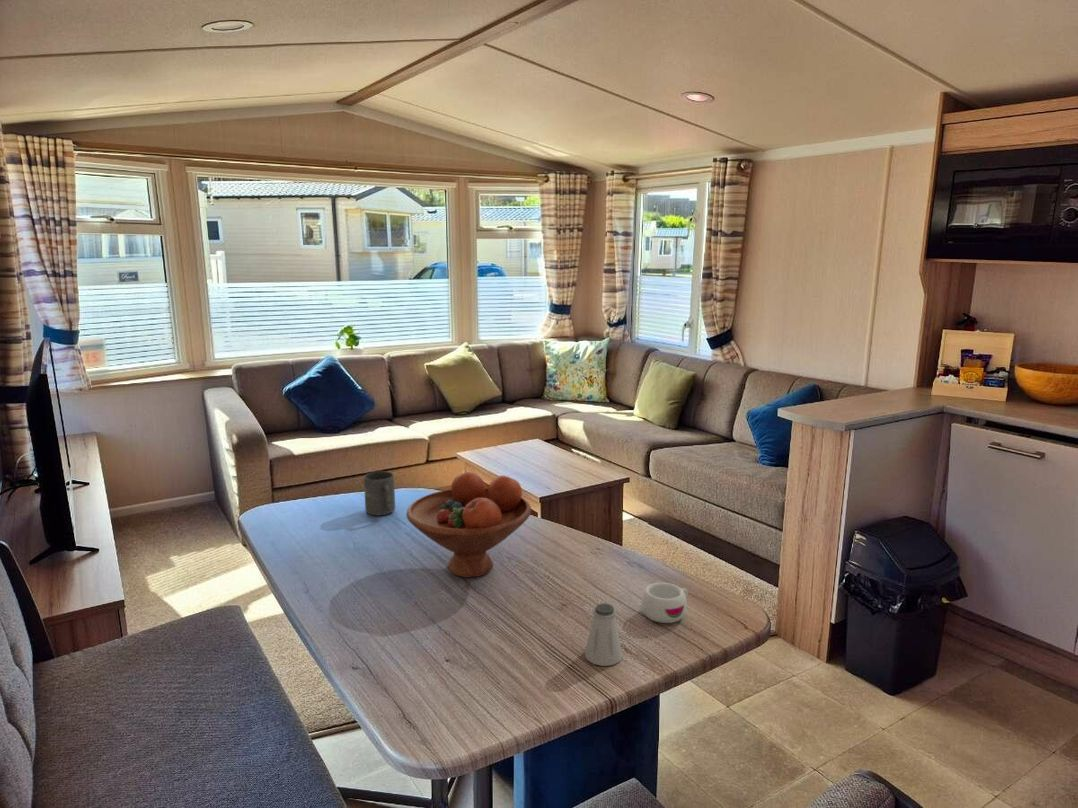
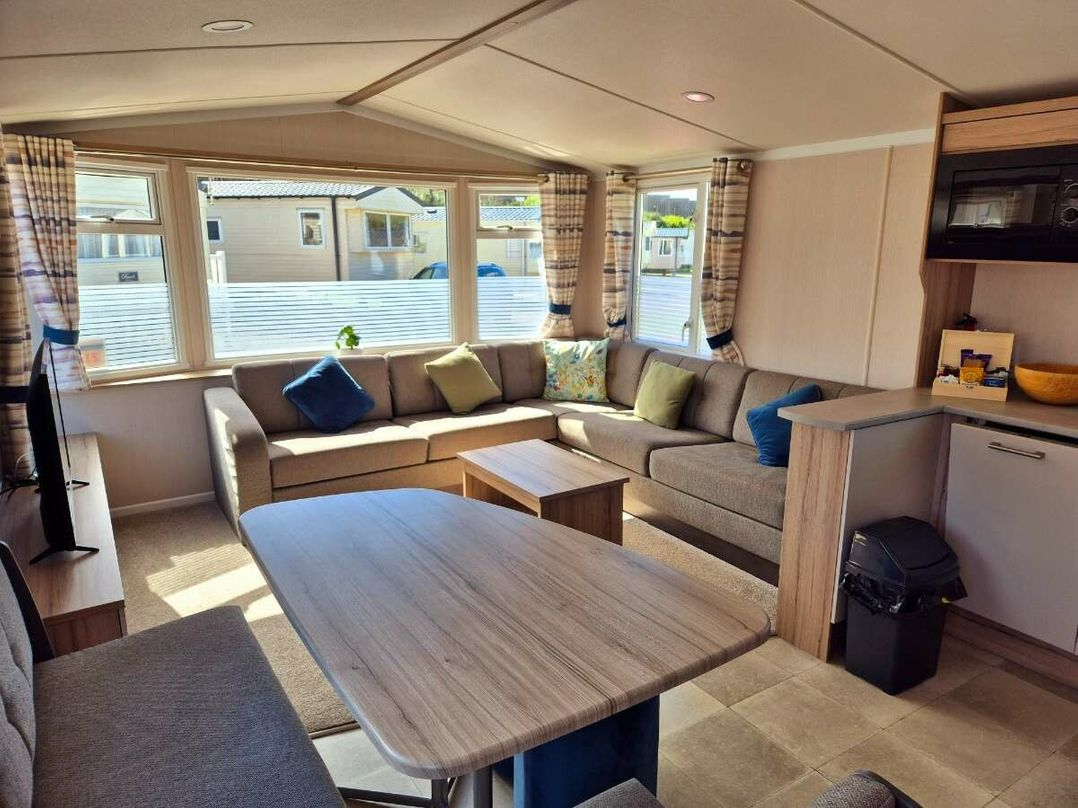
- saltshaker (604, 631)
- mug (667, 601)
- mug (381, 494)
- fruit bowl (469, 526)
